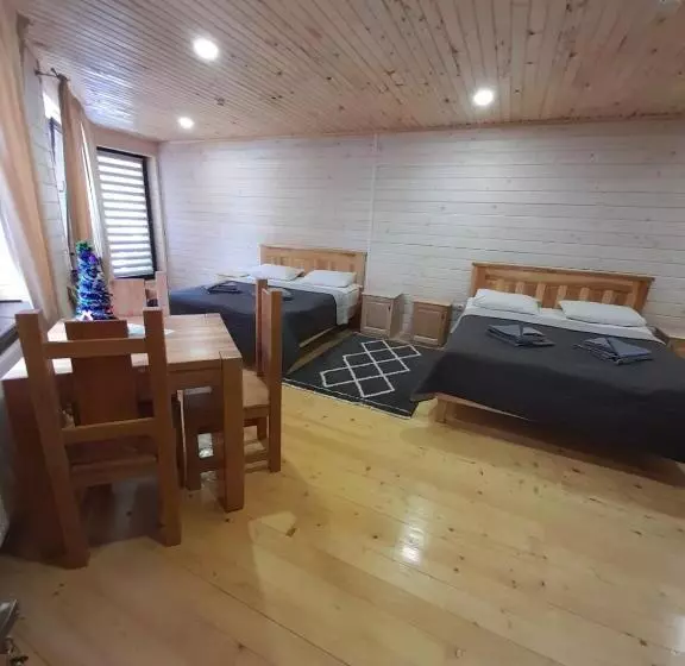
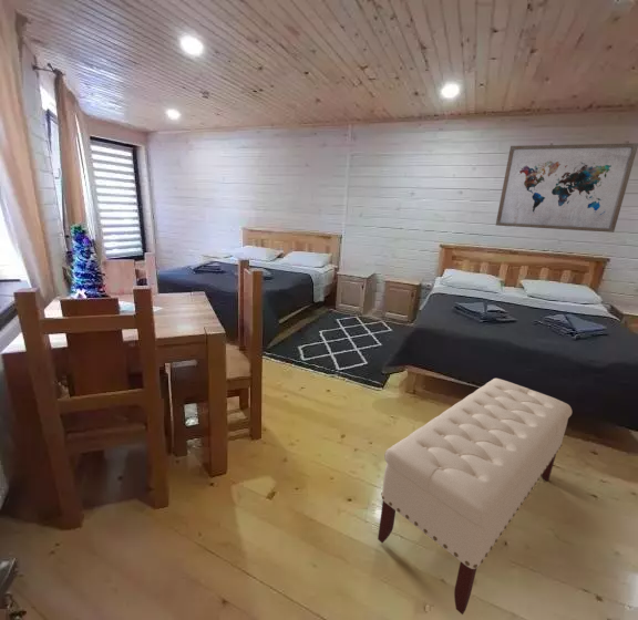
+ bench (482, 465)
+ wall art (560, 187)
